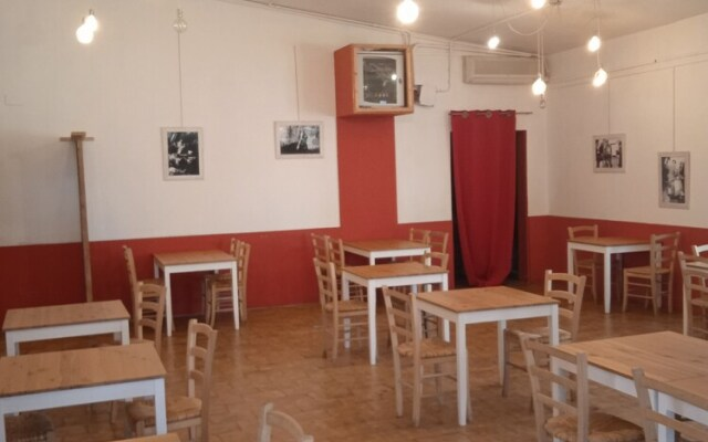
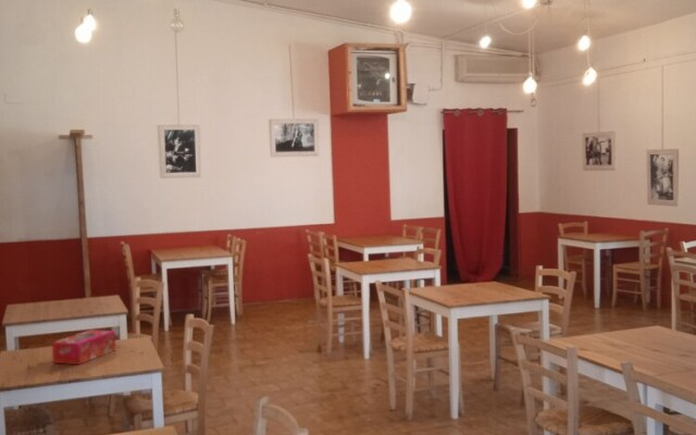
+ tissue box (84, 346)
